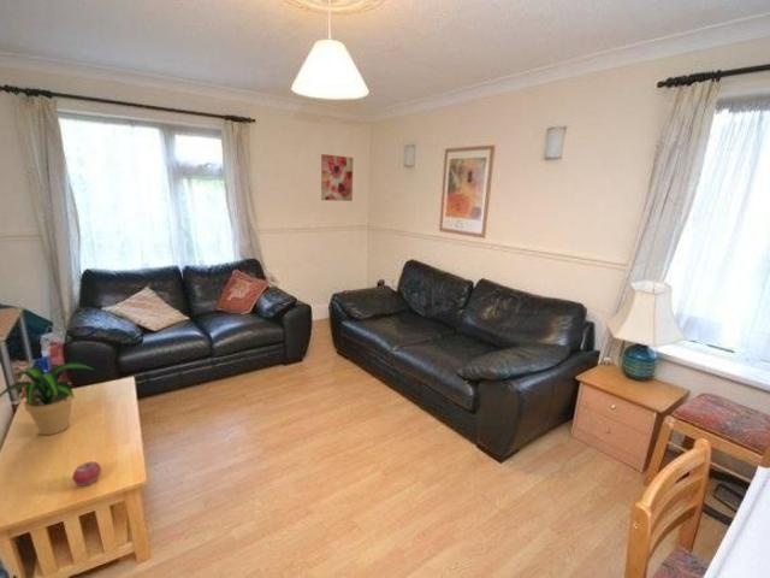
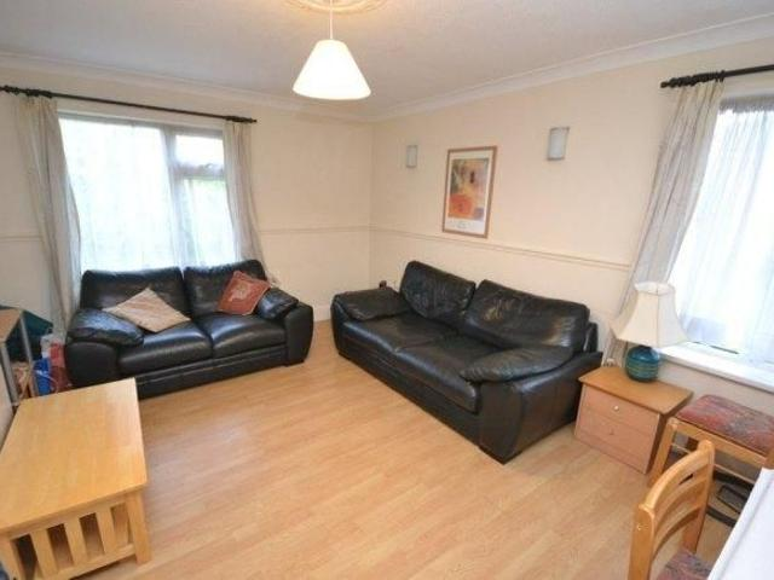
- fruit (87, 471)
- wall art (337, 178)
- potted plant (49, 399)
